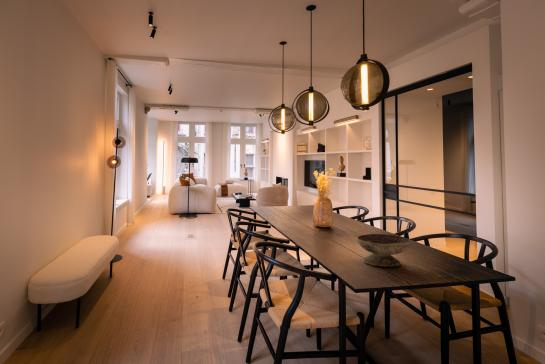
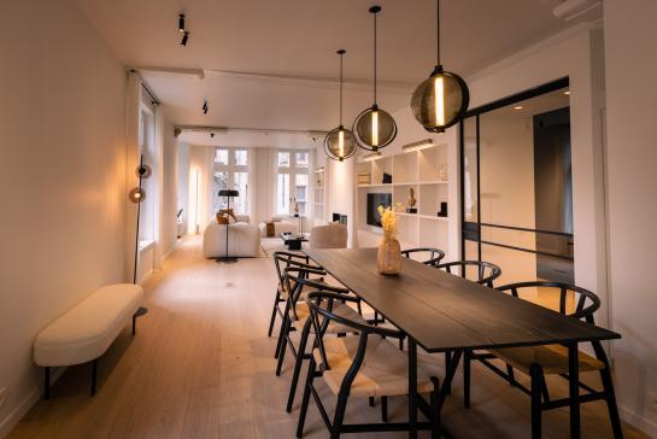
- decorative bowl (383, 250)
